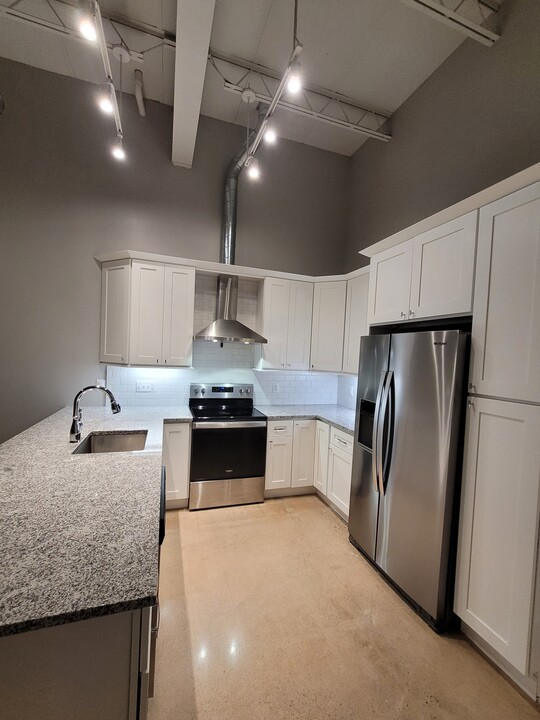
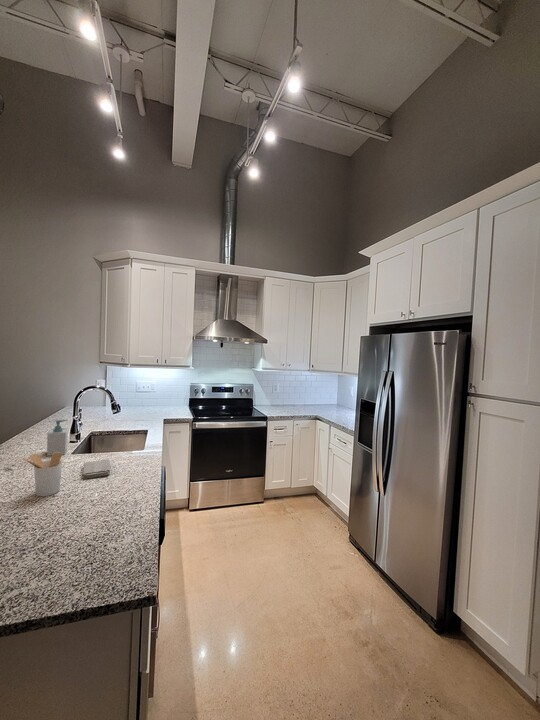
+ utensil holder (42, 473)
+ washcloth (96, 467)
+ soap bottle (57, 436)
